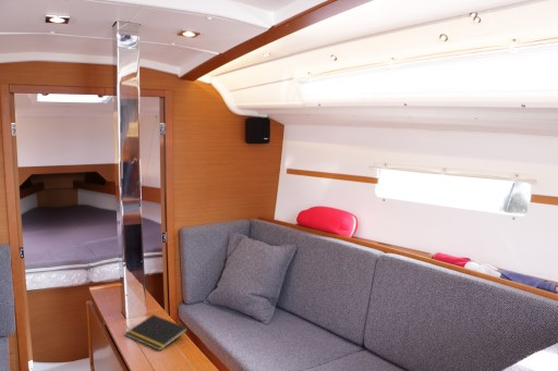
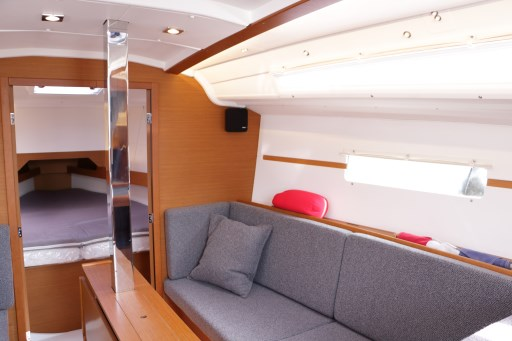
- notepad (156, 331)
